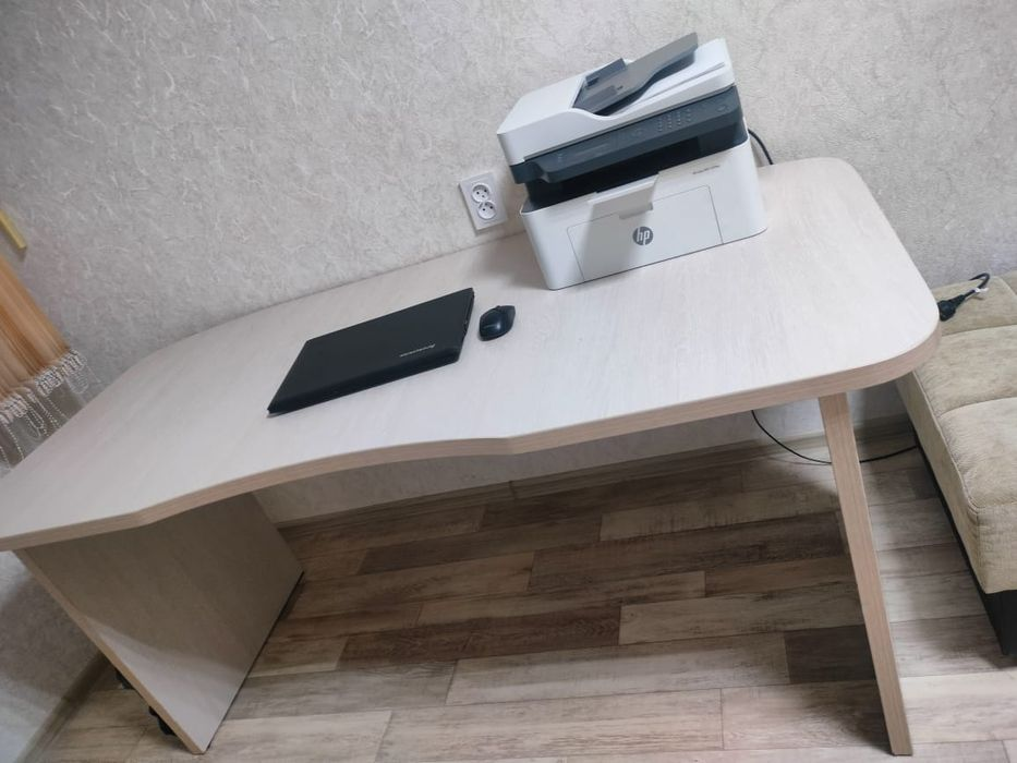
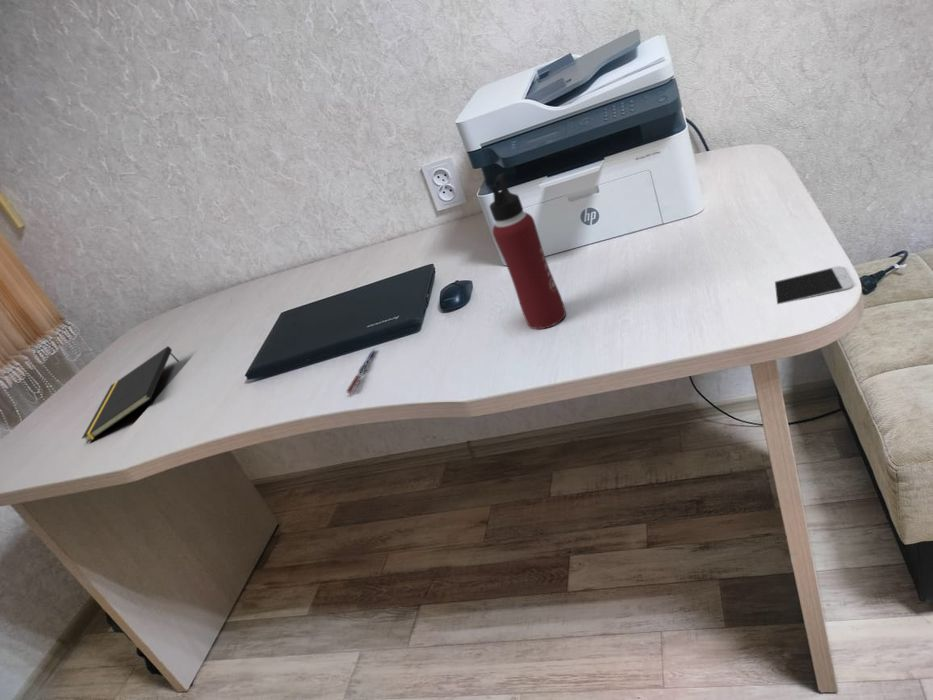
+ notepad (129, 391)
+ smartphone (796, 288)
+ water bottle (522, 252)
+ pen (361, 369)
